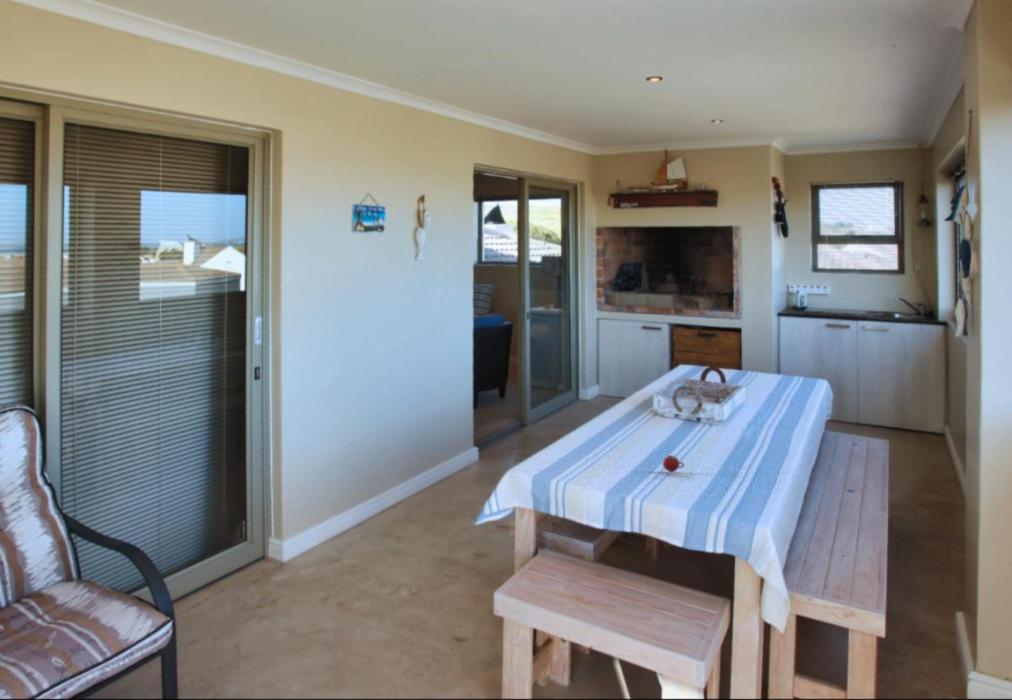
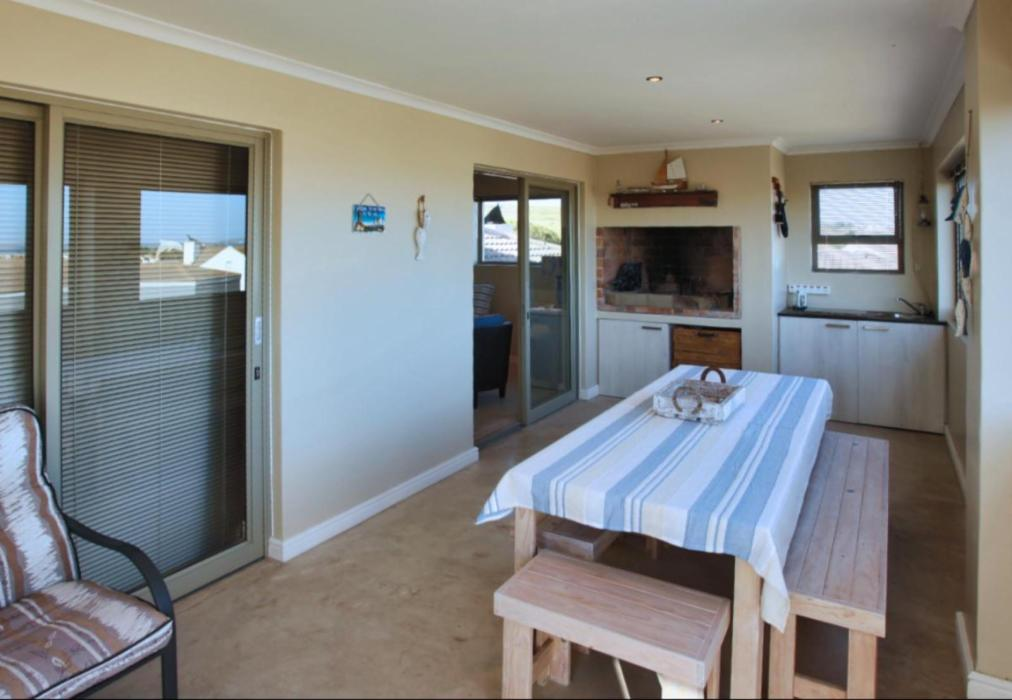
- mug (678, 465)
